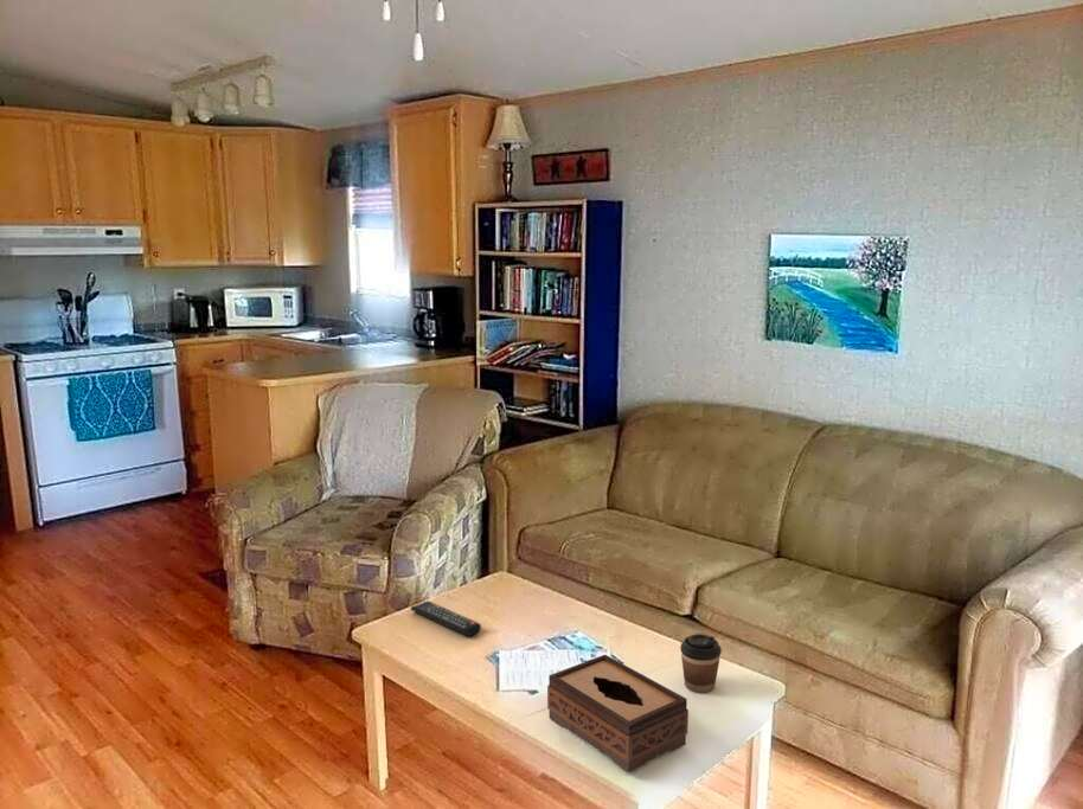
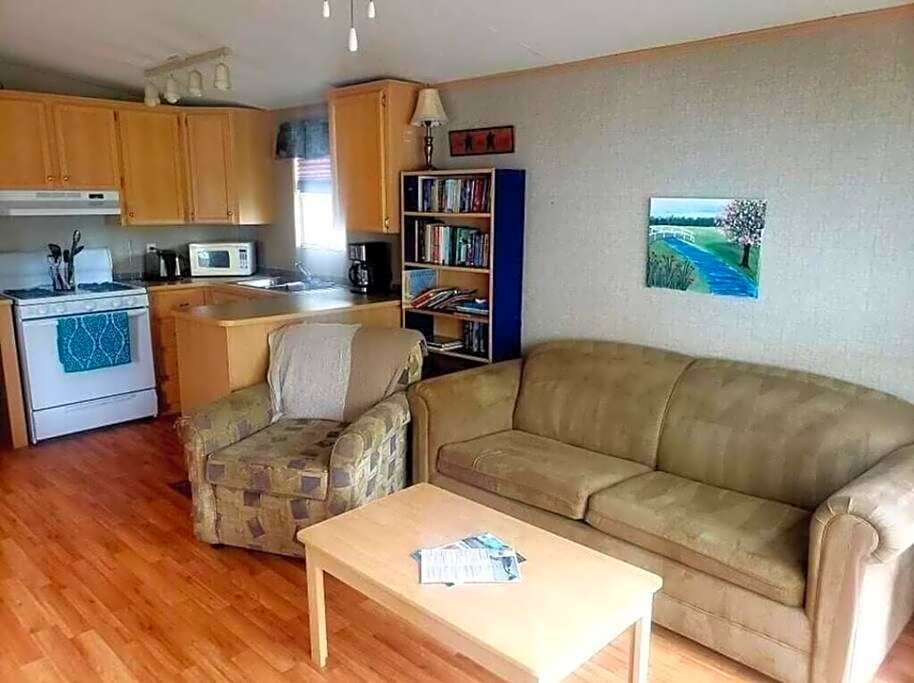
- remote control (444, 617)
- coffee cup (700, 660)
- tissue box (615, 708)
